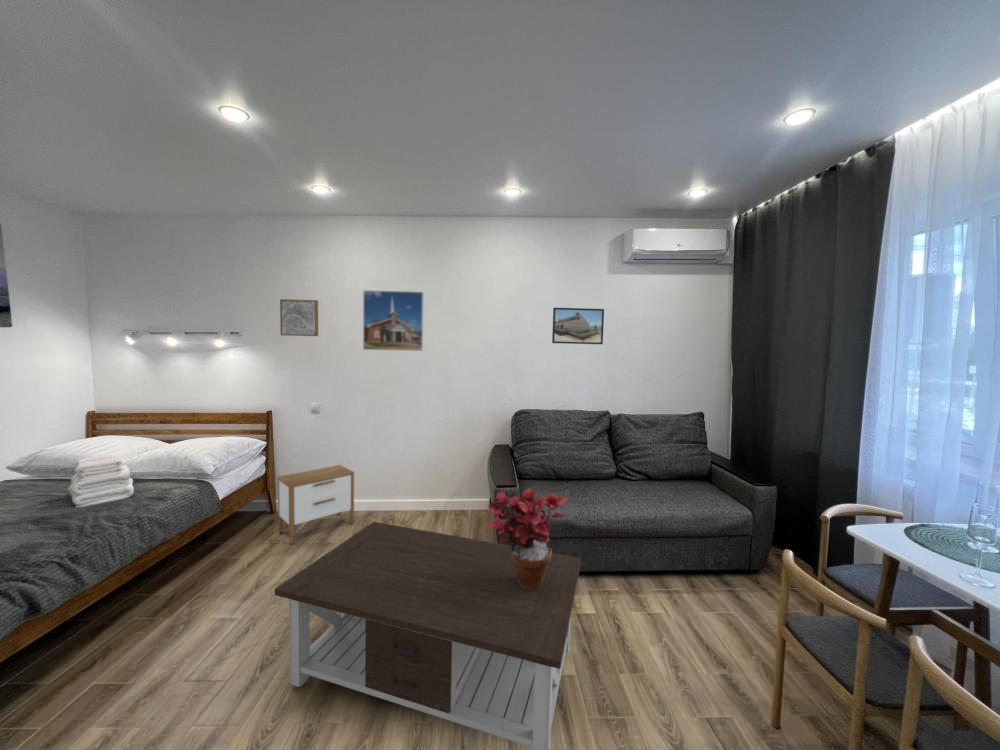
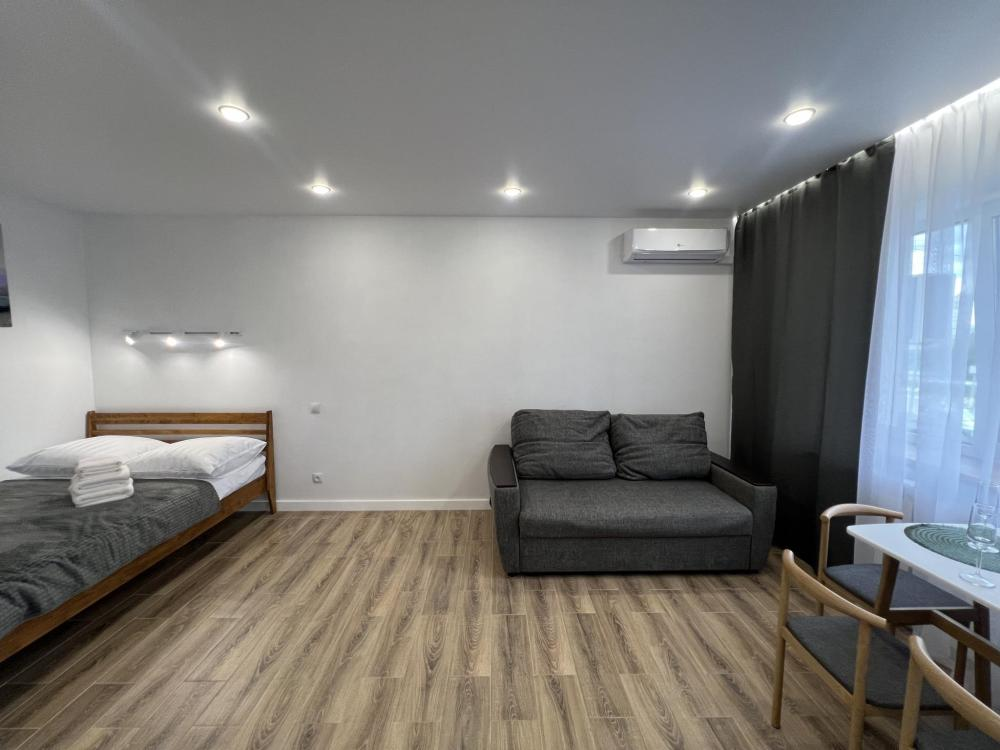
- nightstand (317, 501)
- wall art (299, 317)
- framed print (393, 320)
- potted plant (526, 536)
- coffee table (440, 618)
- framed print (578, 326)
